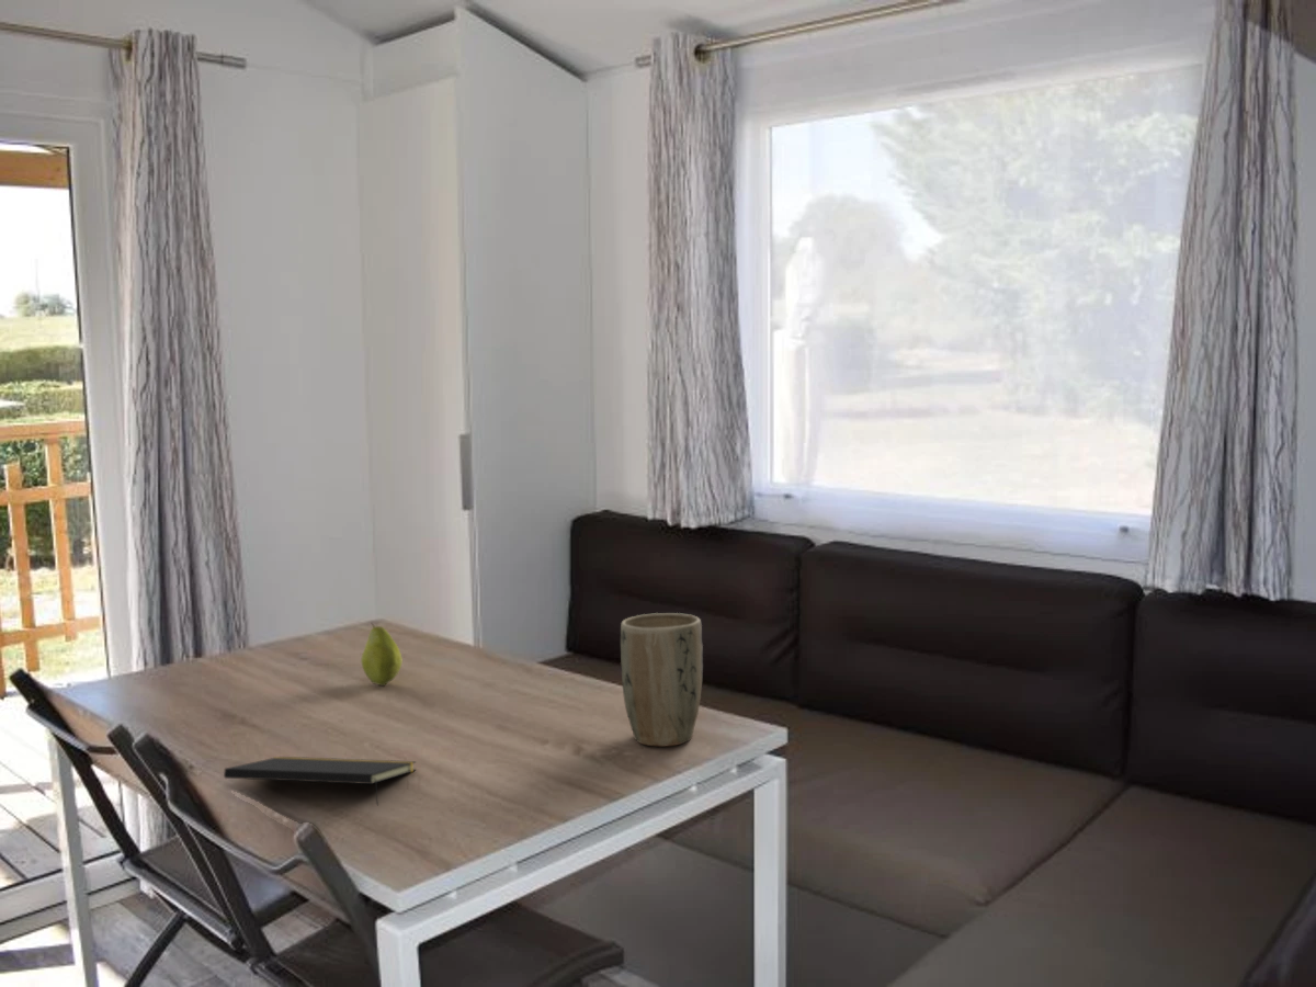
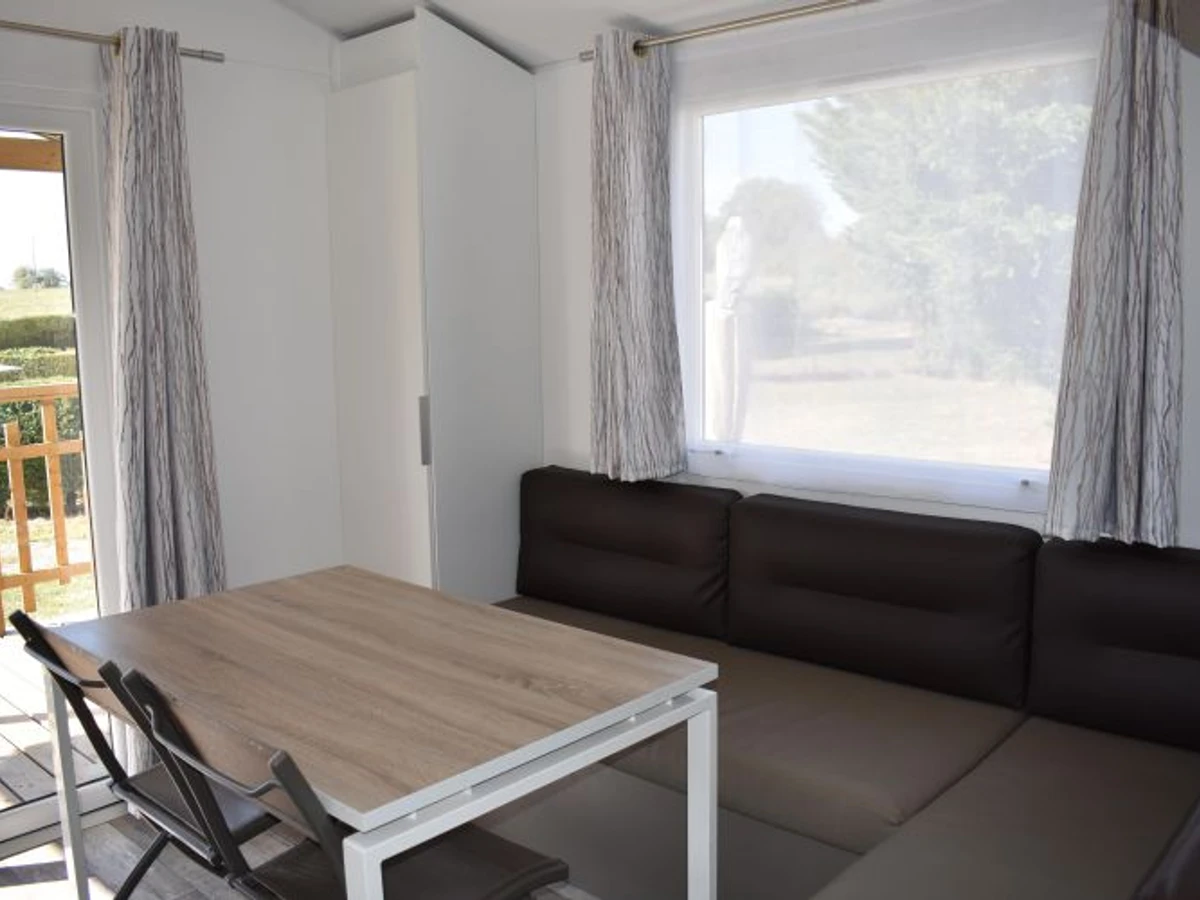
- notepad (322, 769)
- fruit (381, 654)
- plant pot (662, 679)
